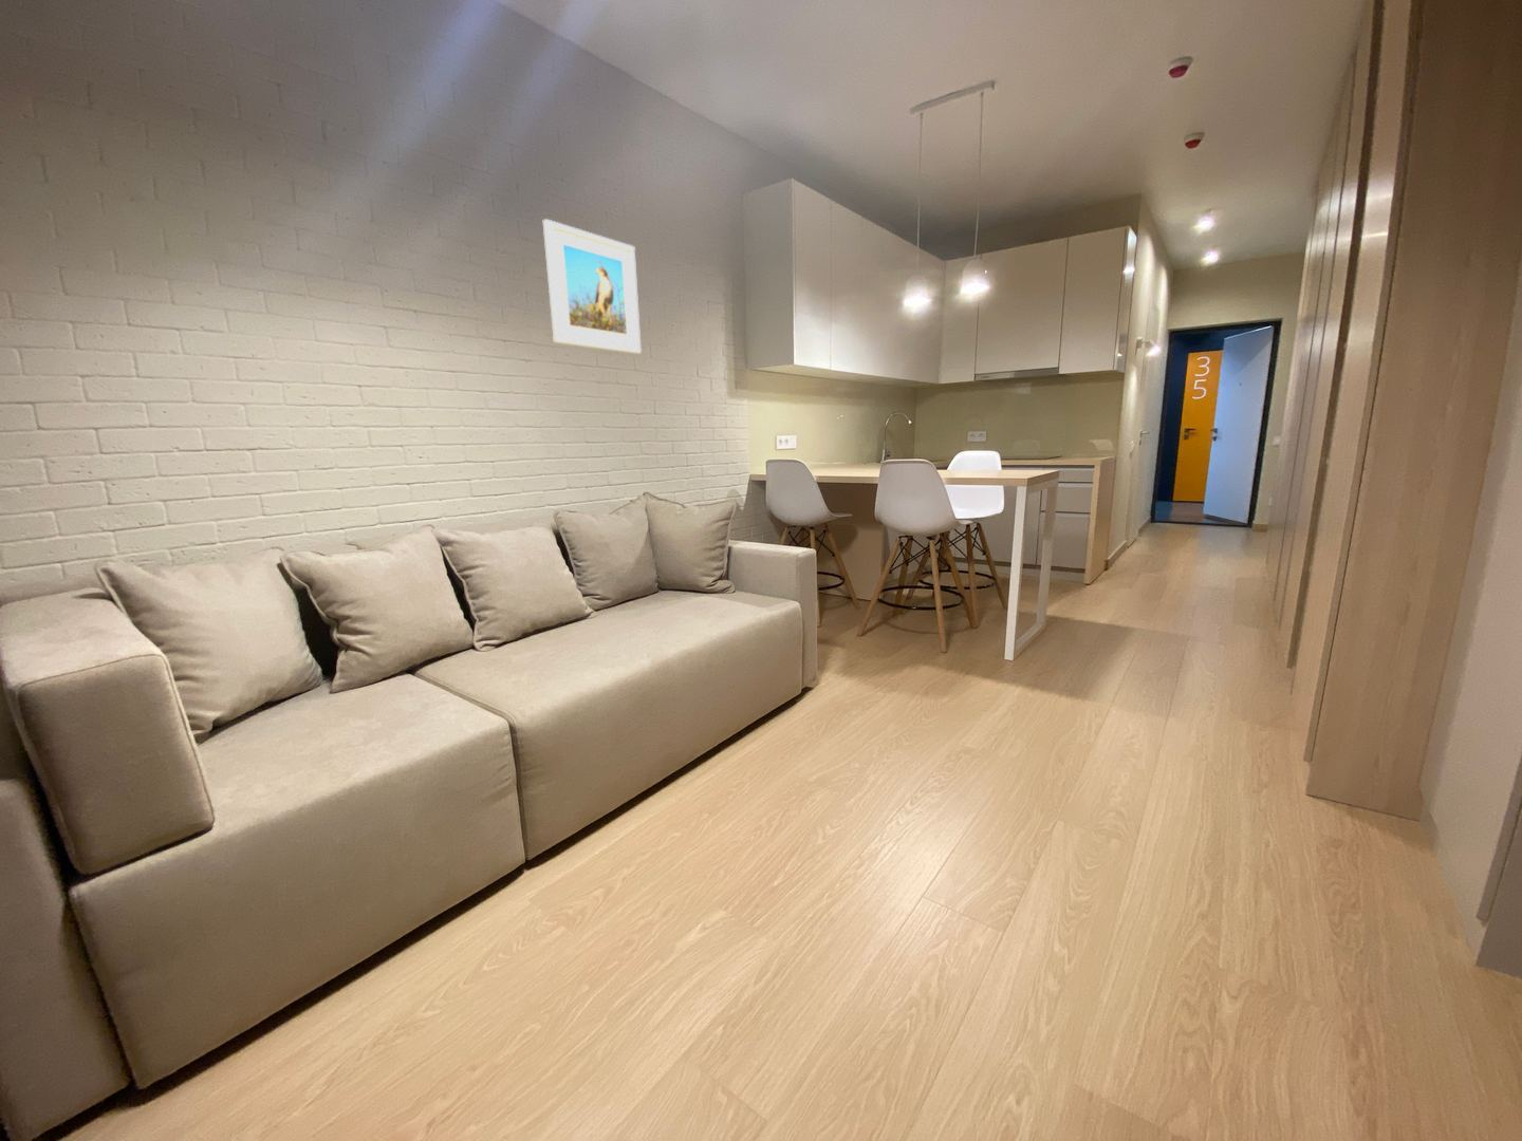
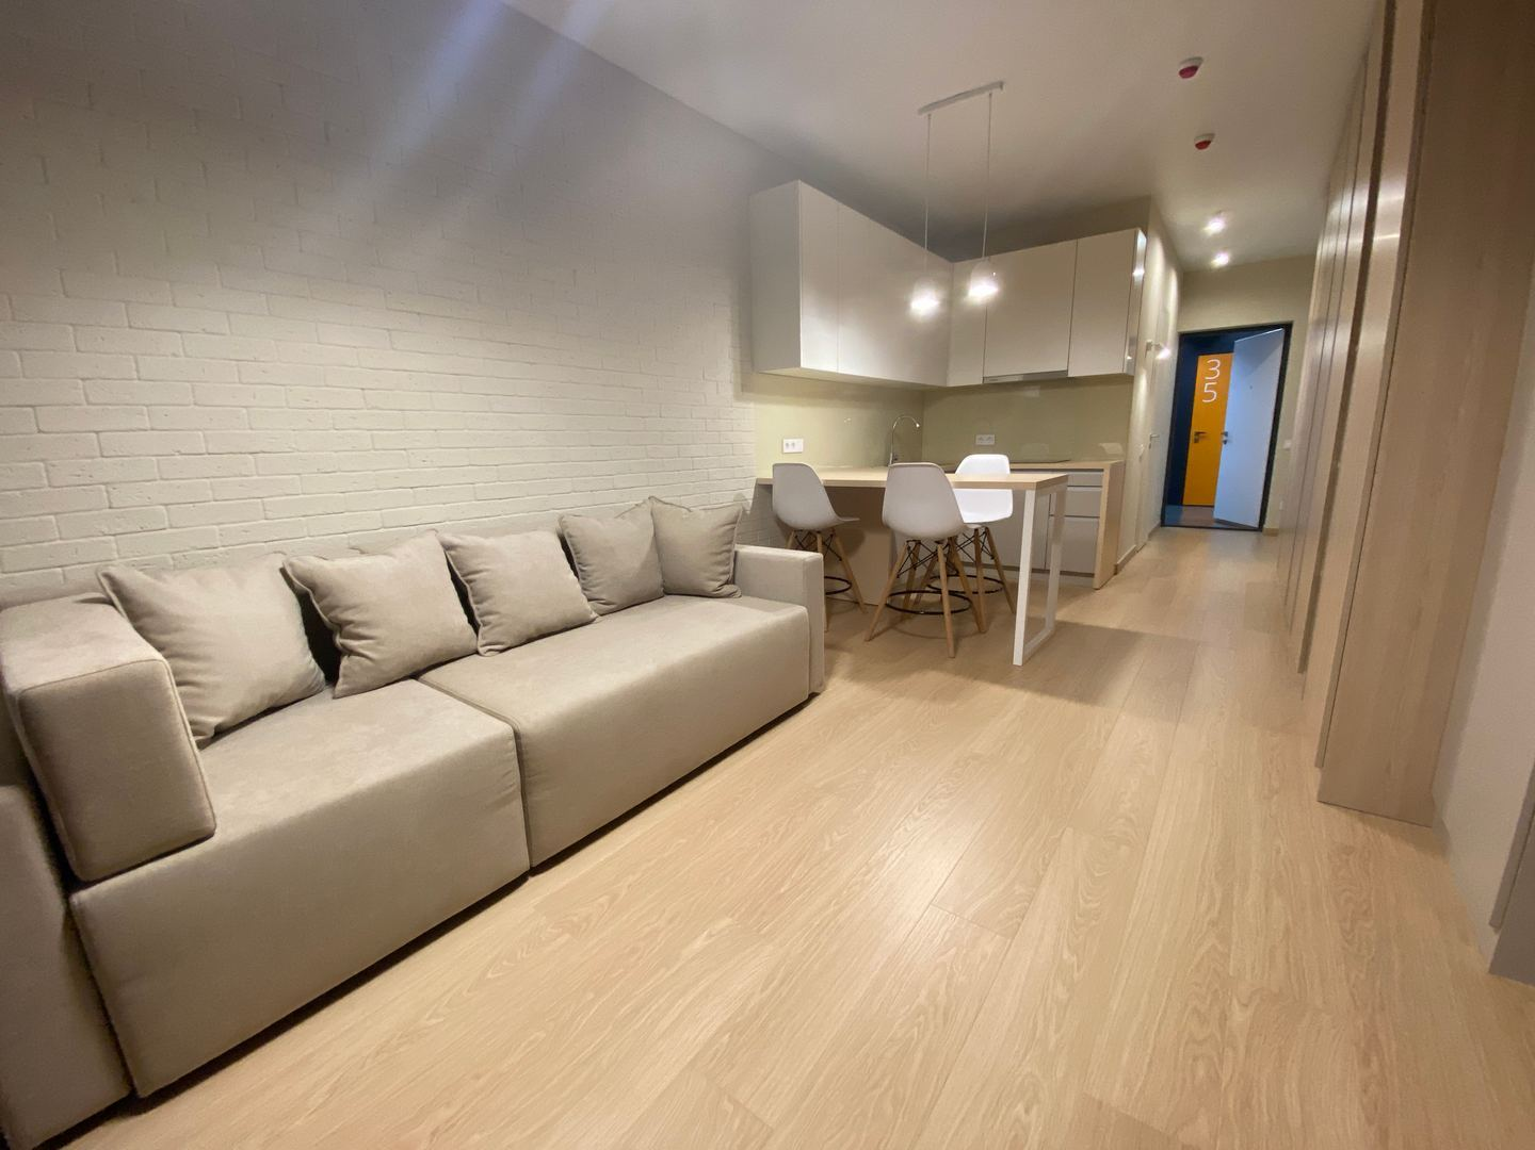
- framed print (596, 291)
